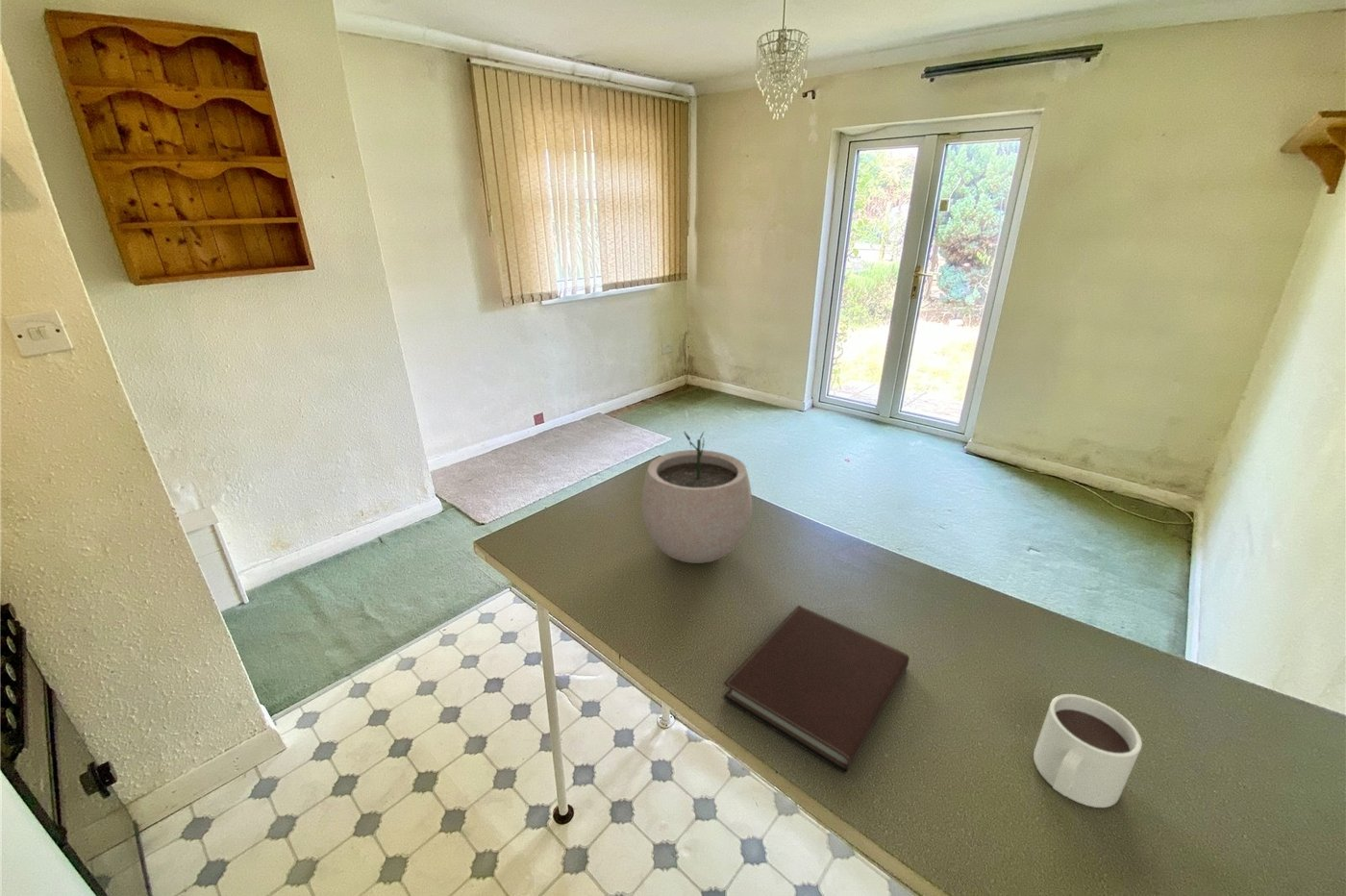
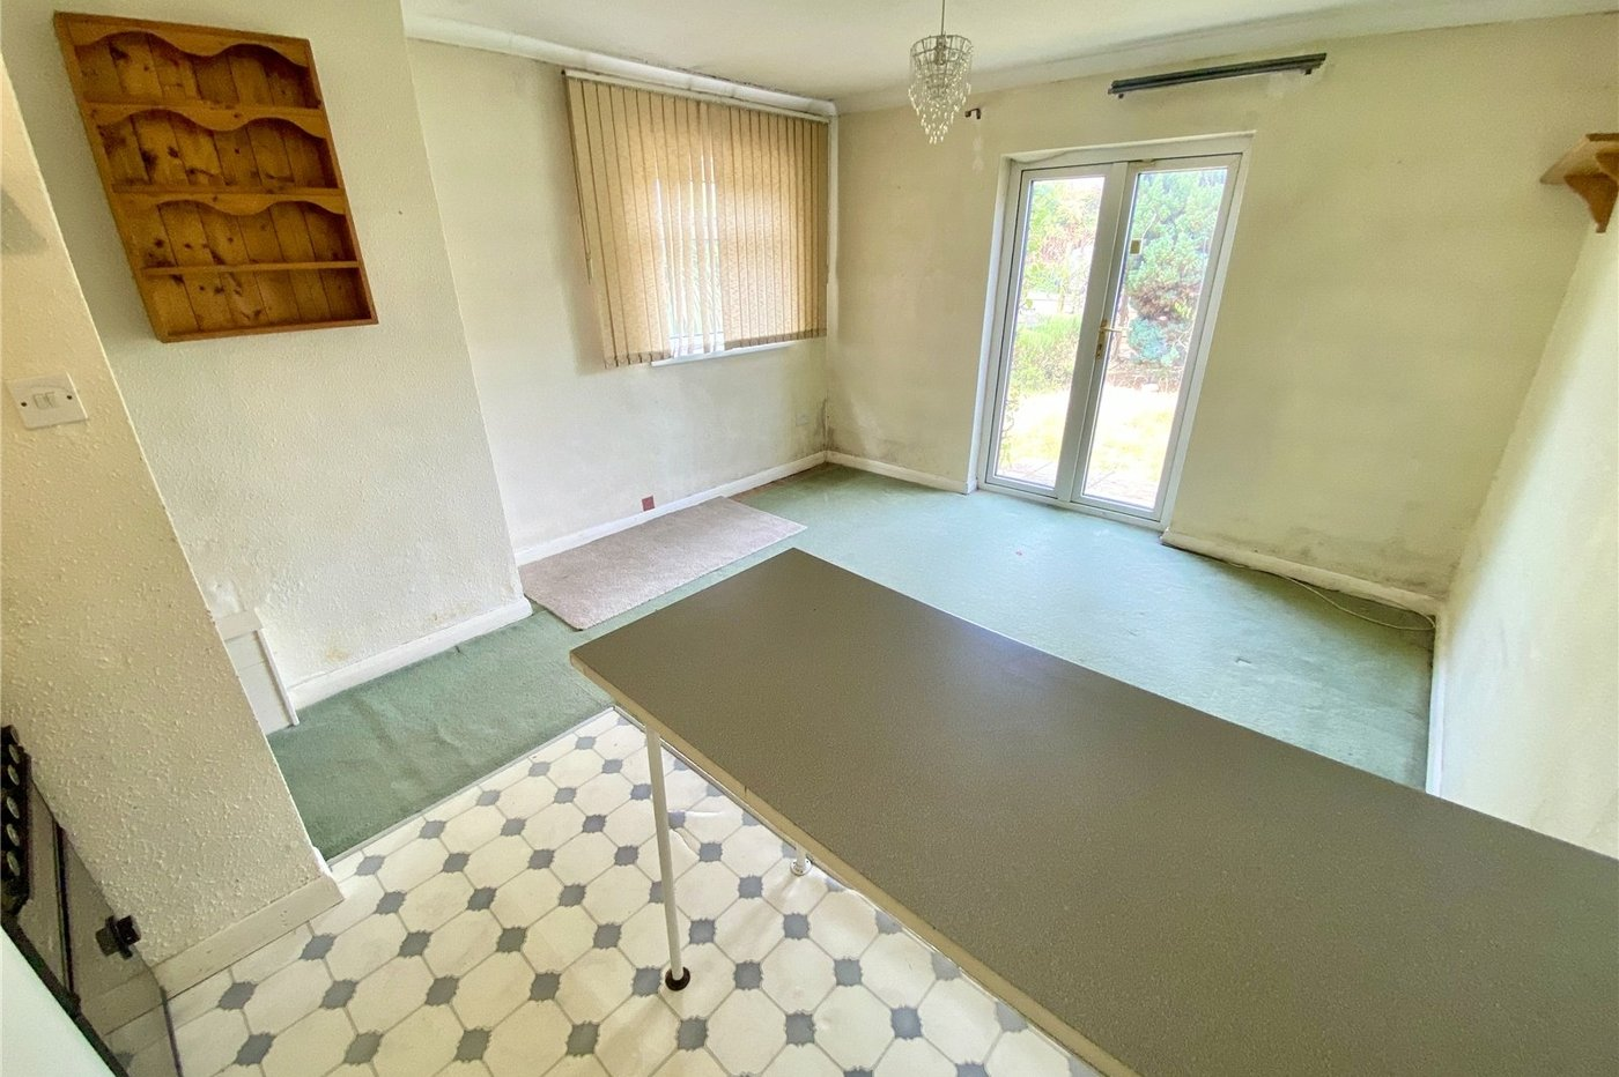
- notebook (818, 676)
- mug (1085, 755)
- plant pot (696, 492)
